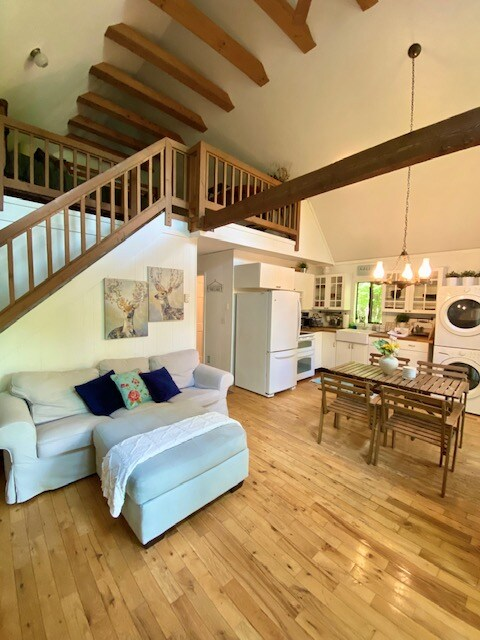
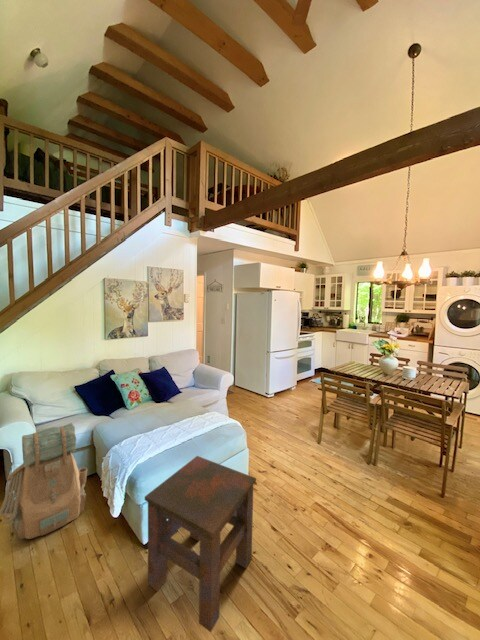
+ side table (202, 529)
+ backpack (48, 471)
